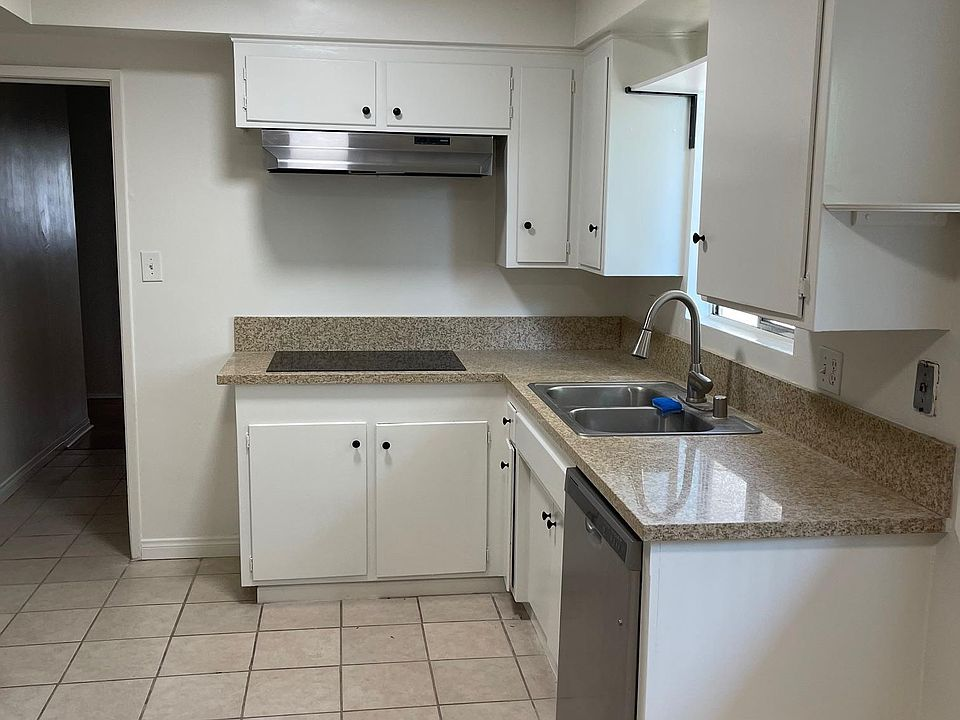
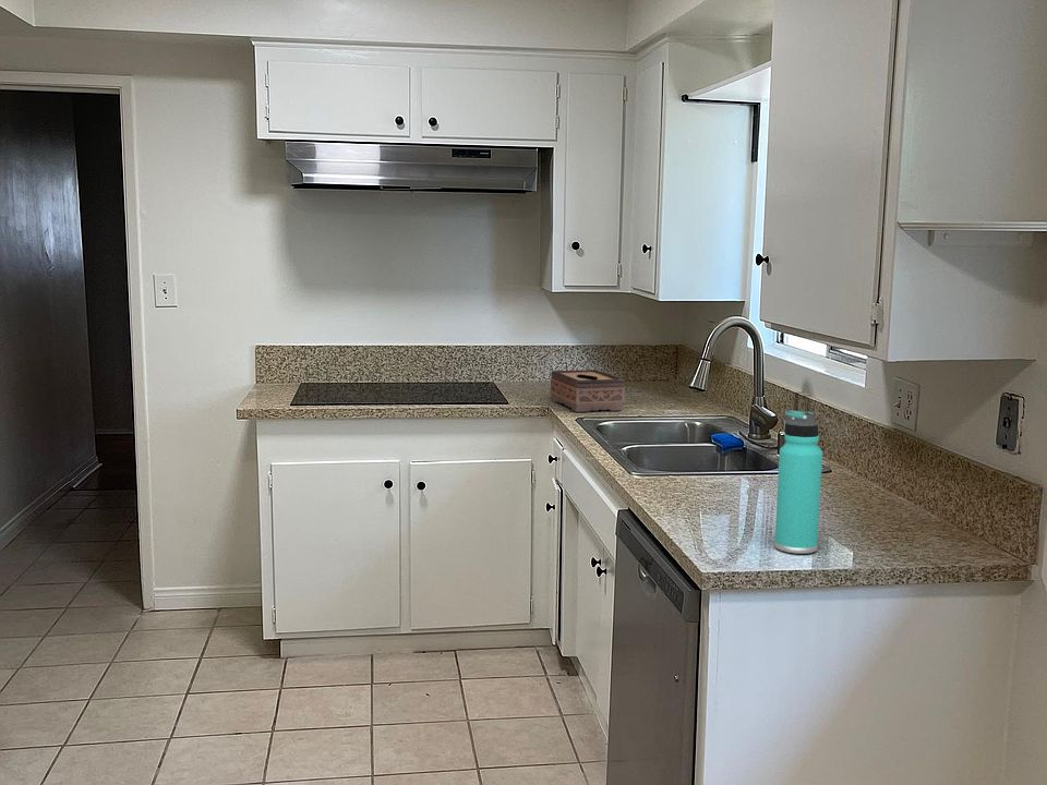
+ tissue box (586, 389)
+ thermos bottle (798, 480)
